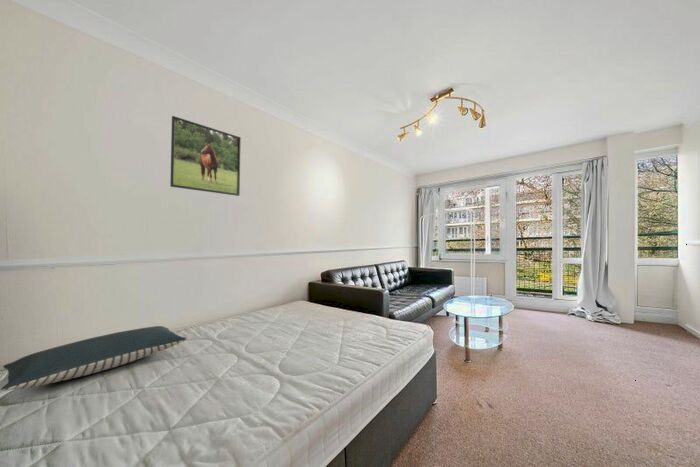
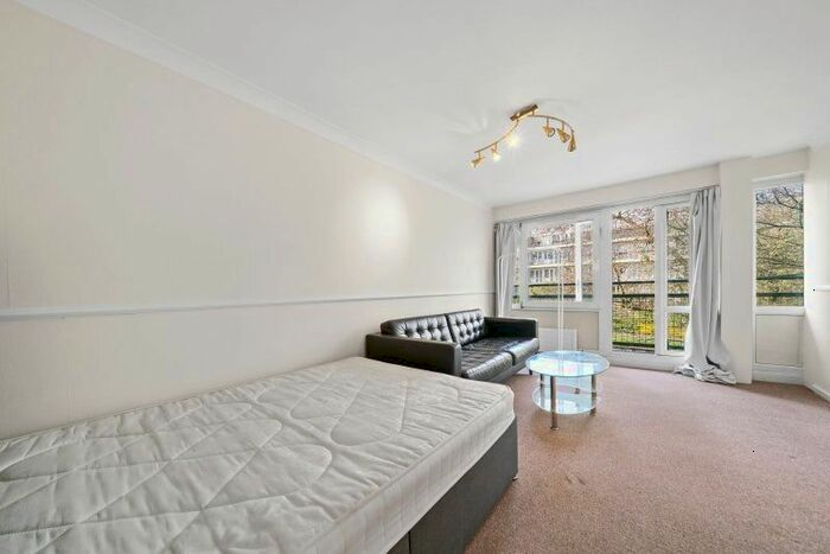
- pillow (105, 351)
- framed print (208, 159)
